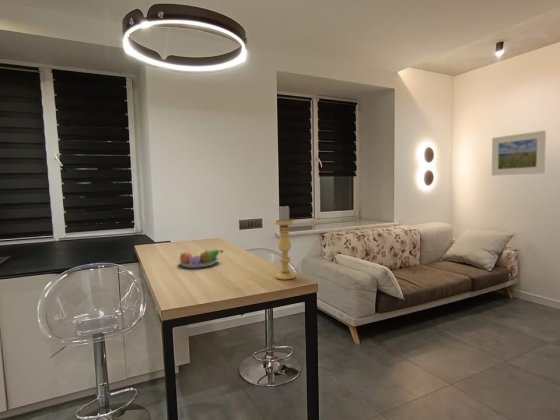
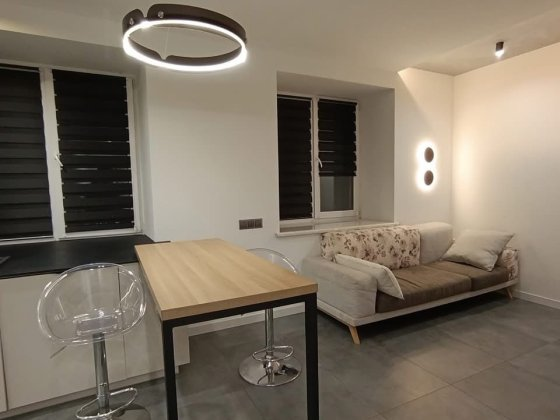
- candle holder (284, 241)
- fruit bowl (200, 256)
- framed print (516, 154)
